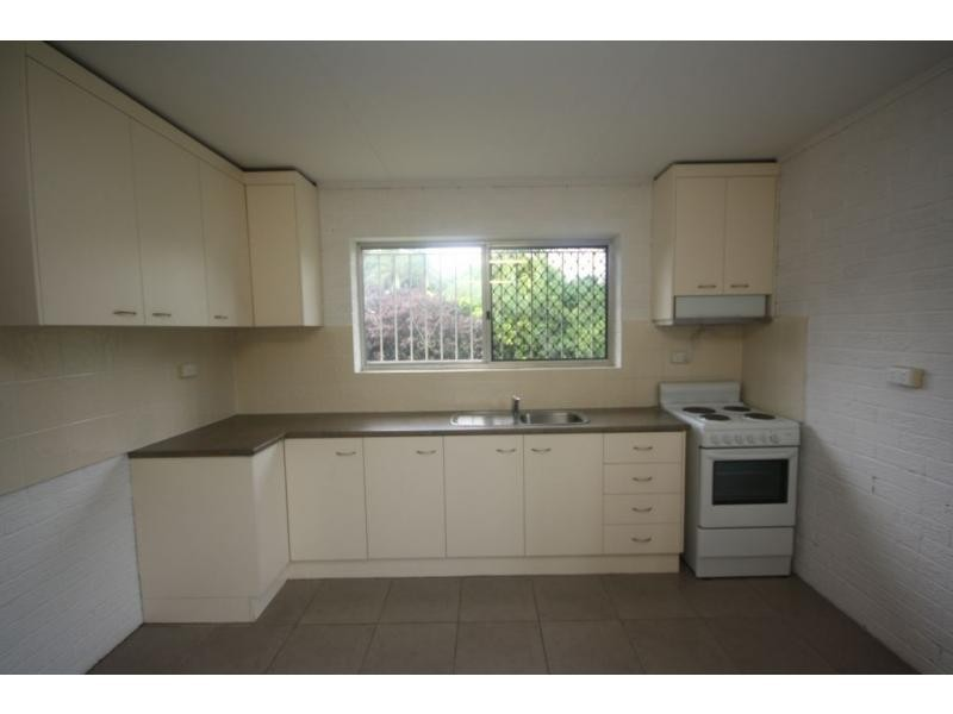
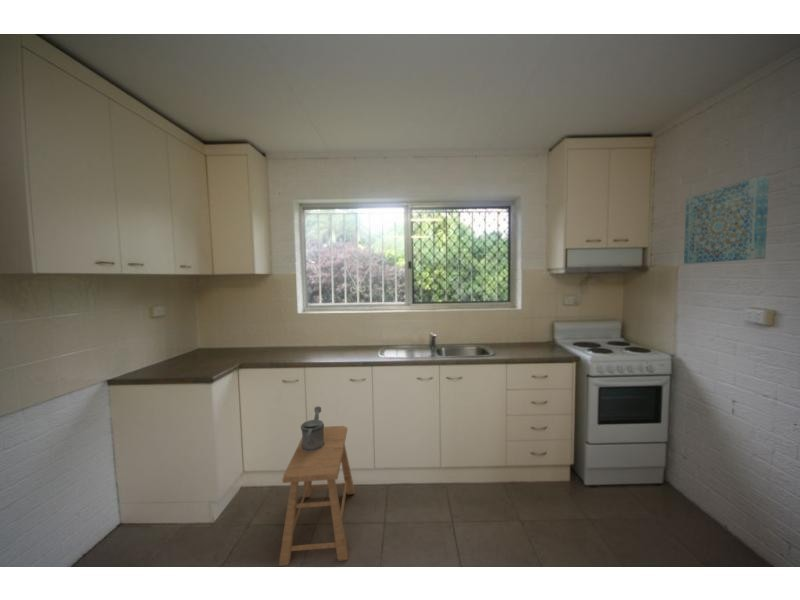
+ stool (321, 485)
+ wall art (721, 225)
+ watering can (313, 429)
